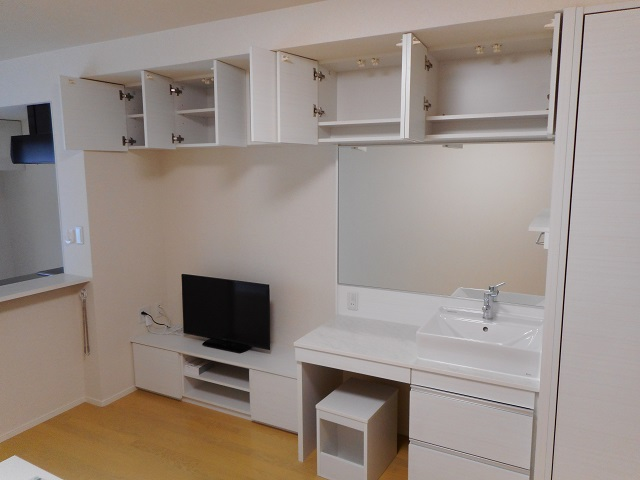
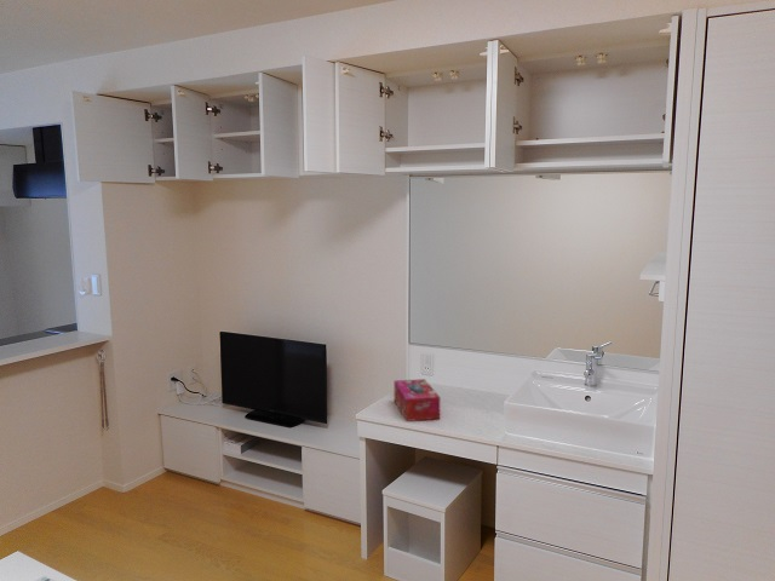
+ tissue box (415, 398)
